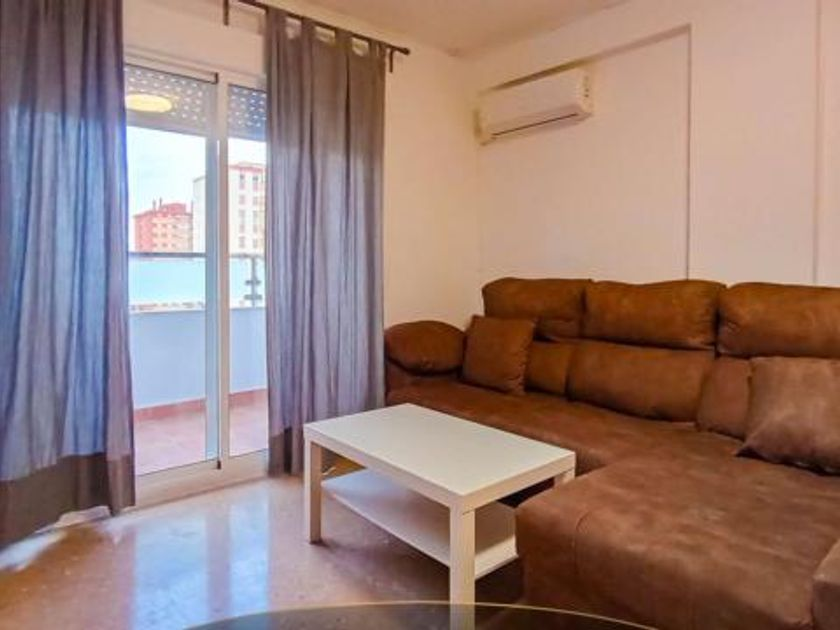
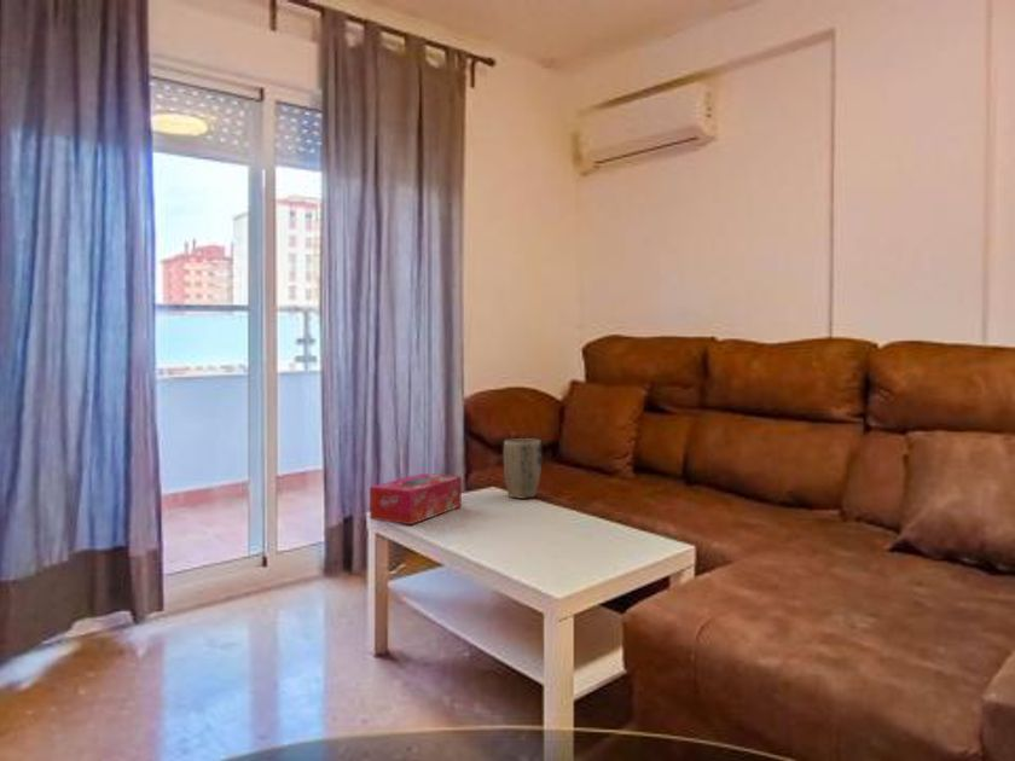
+ plant pot (522, 467)
+ tissue box (417, 496)
